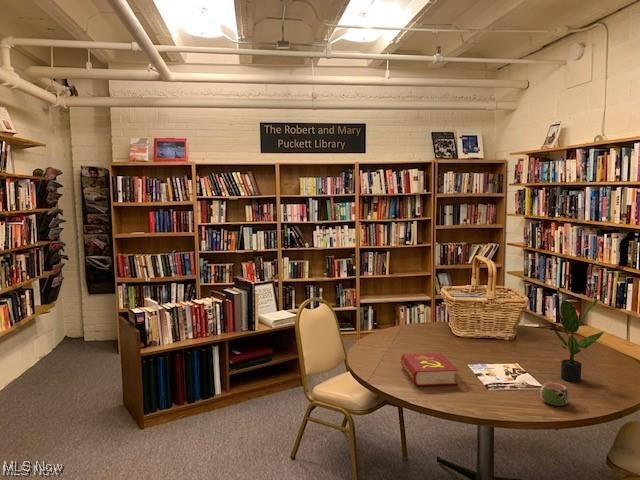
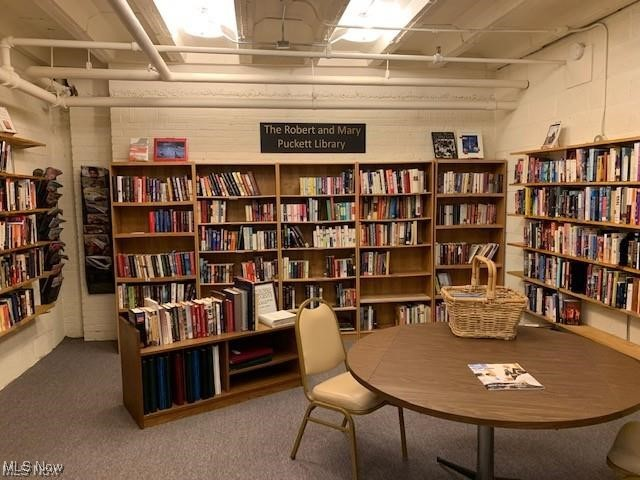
- potted plant (575, 339)
- mug (552, 392)
- book (428, 368)
